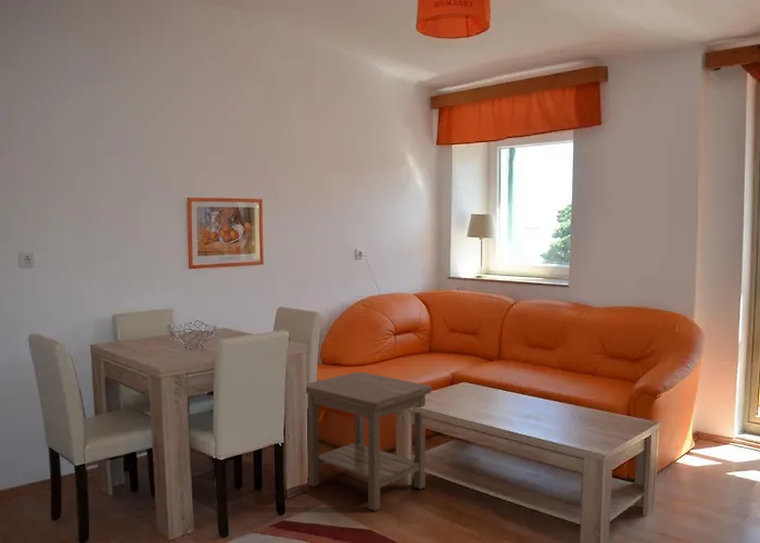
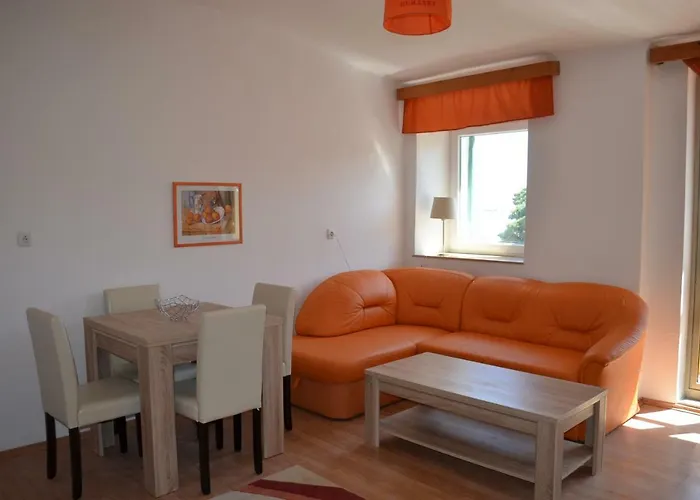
- side table (364, 435)
